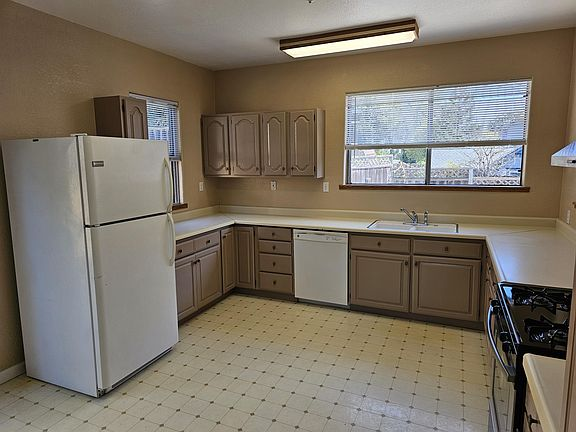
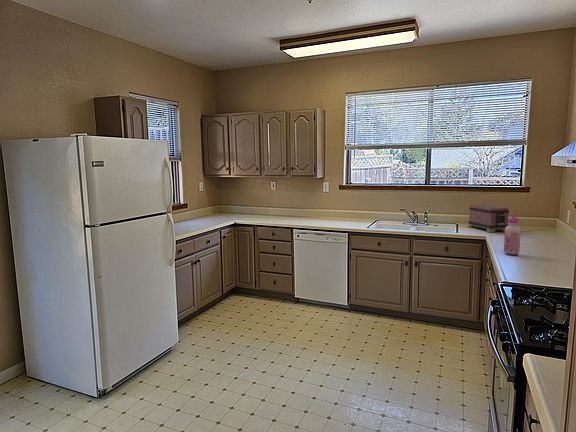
+ toaster (489, 218)
+ glue bottle (512, 233)
